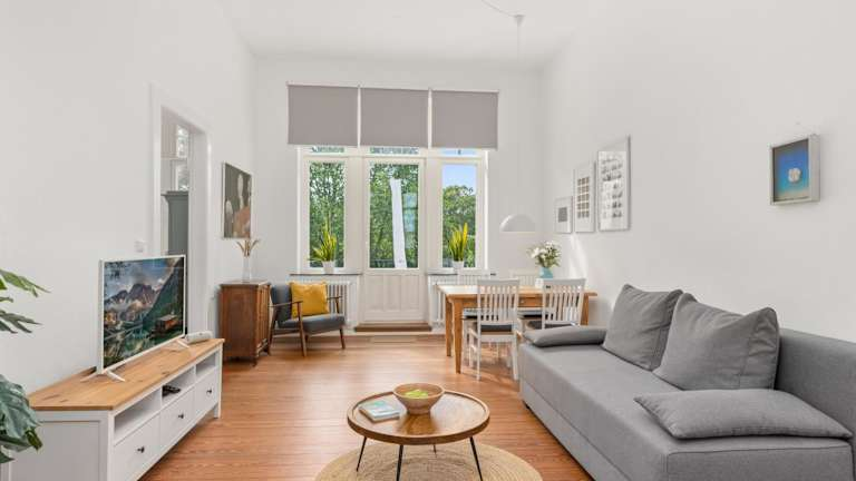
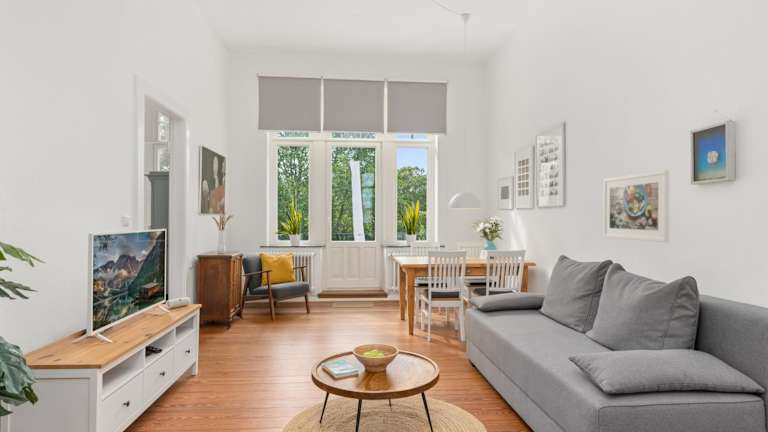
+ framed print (632, 207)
